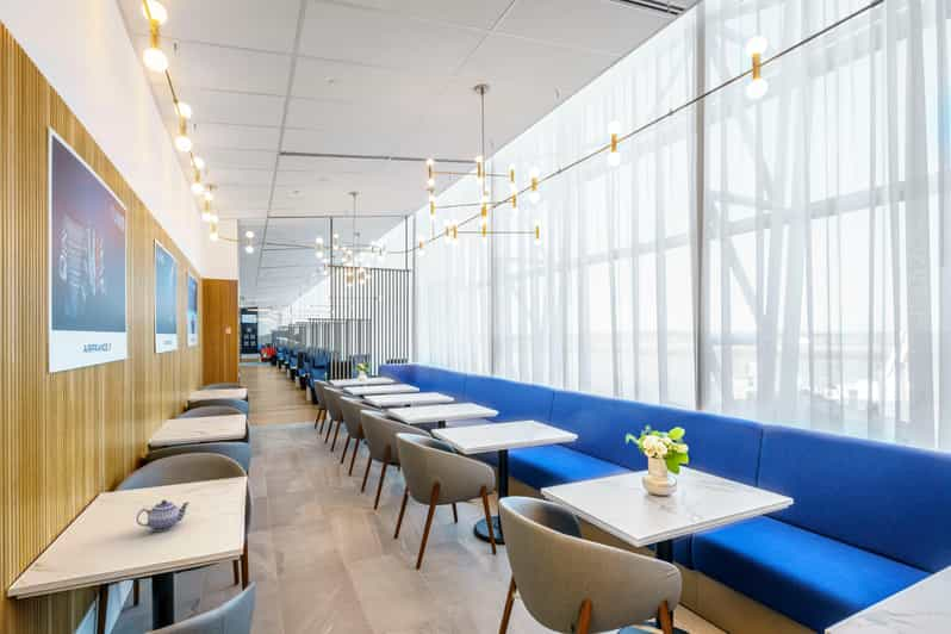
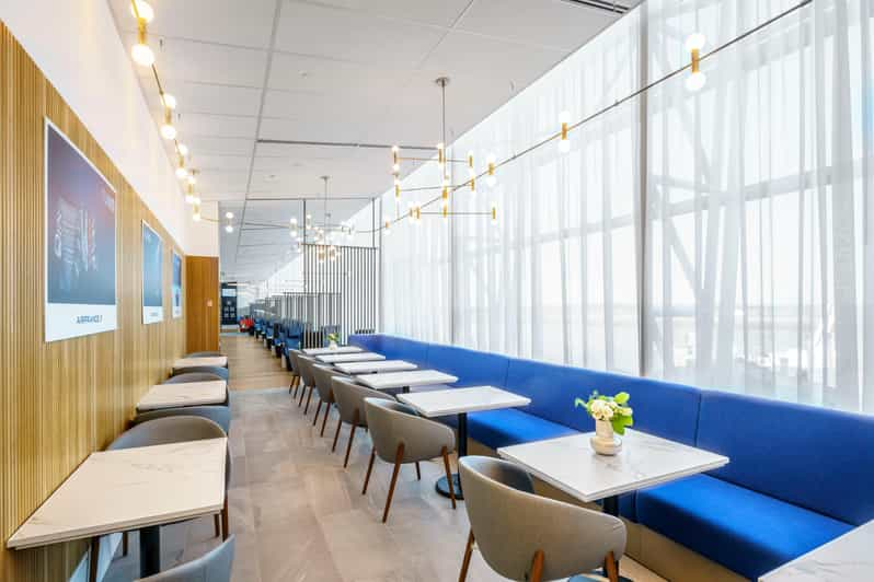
- teapot (163, 514)
